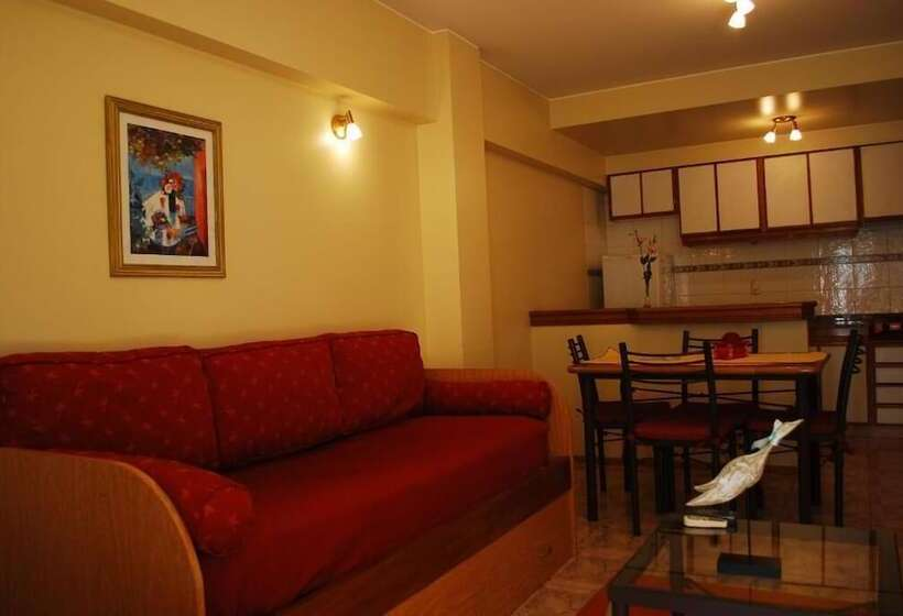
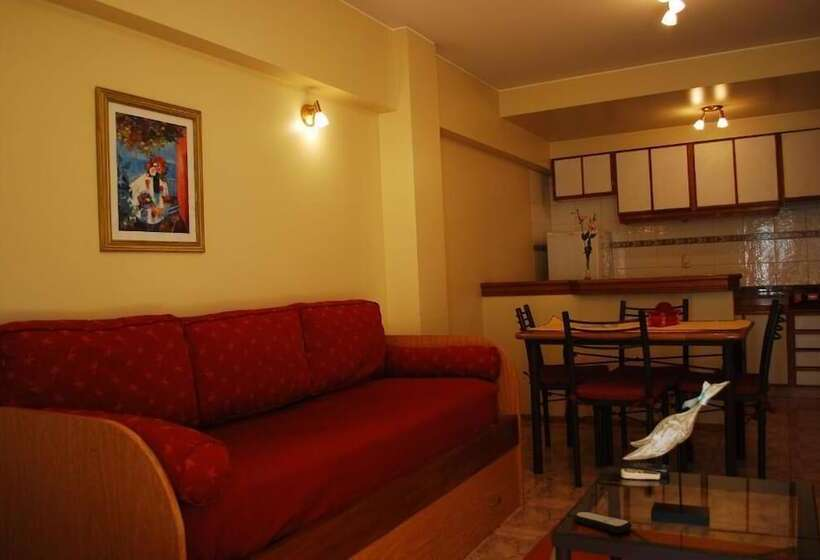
+ remote control (601, 521)
